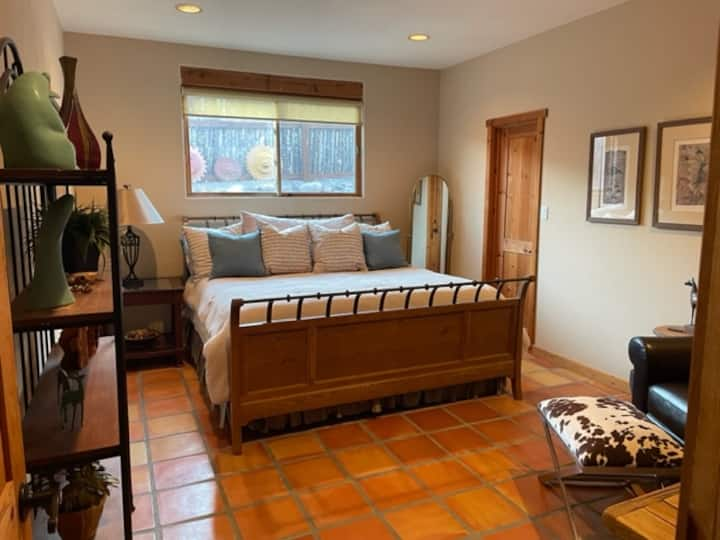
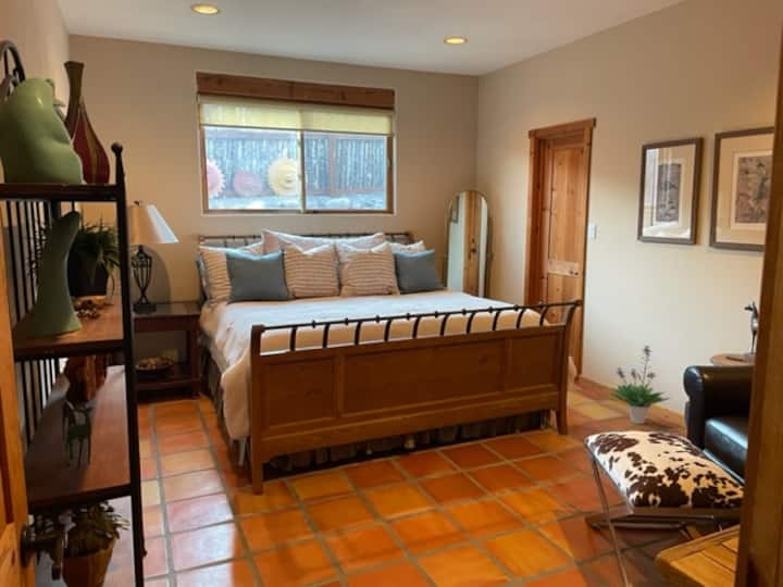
+ potted plant (639, 385)
